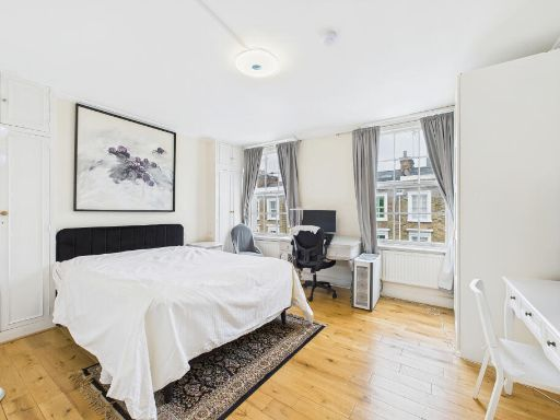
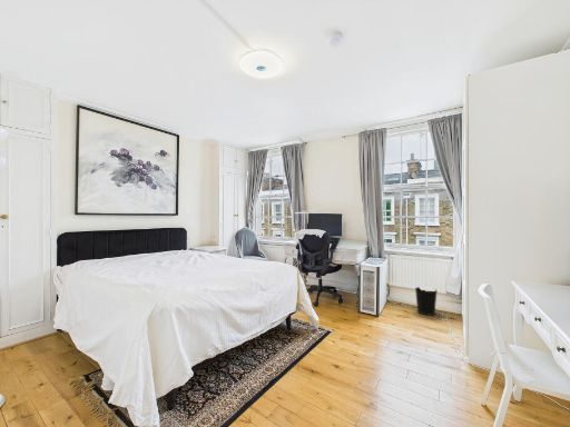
+ wastebasket (425, 300)
